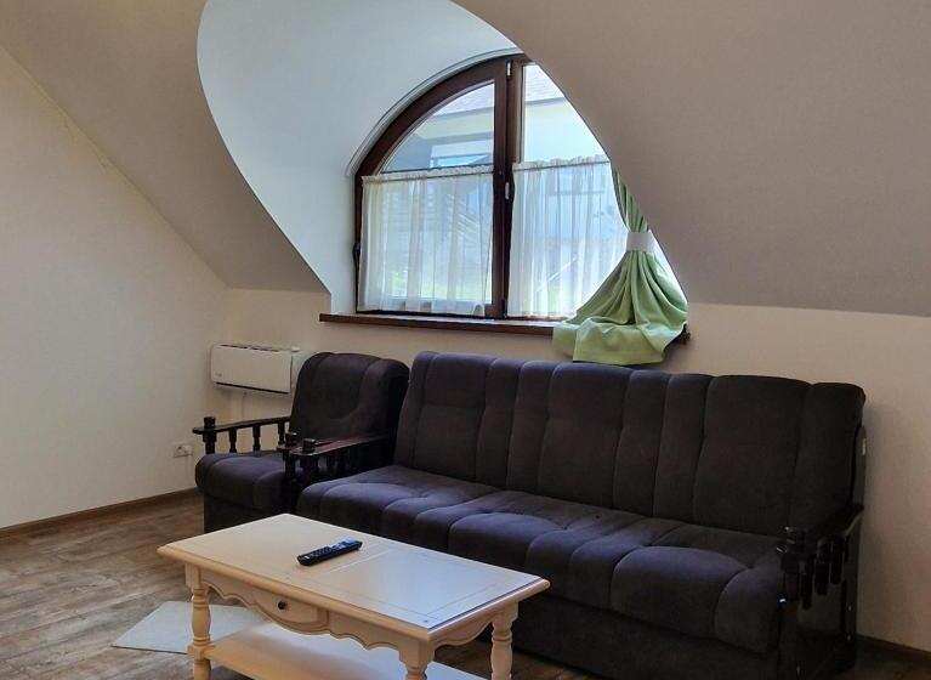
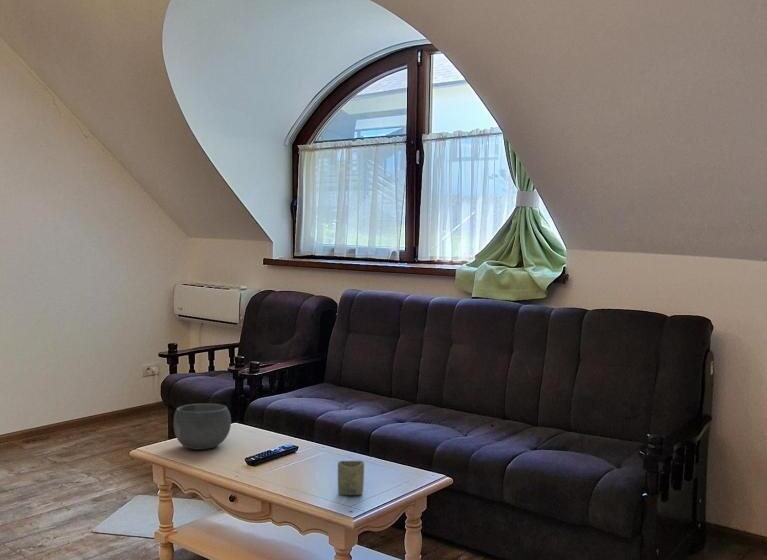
+ bowl (202, 427)
+ cup (350, 477)
